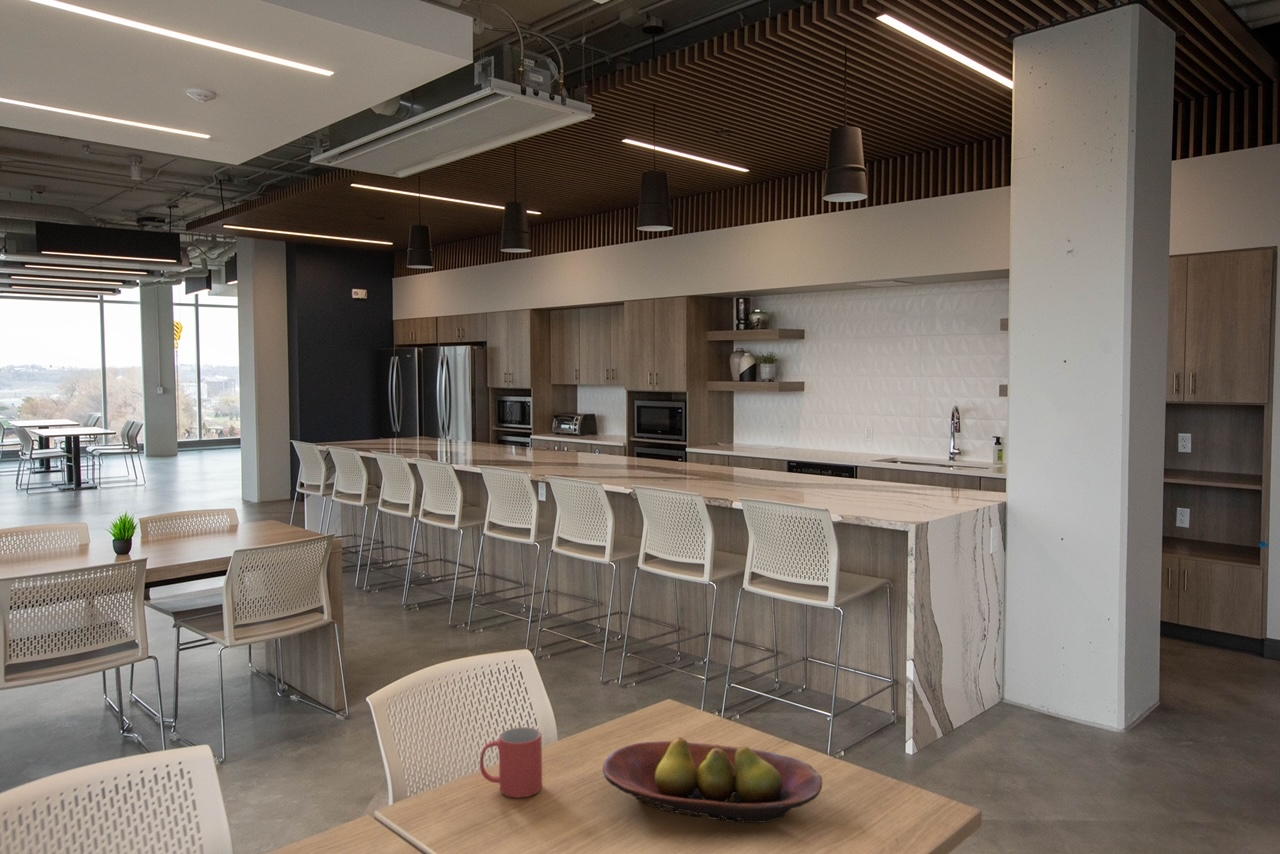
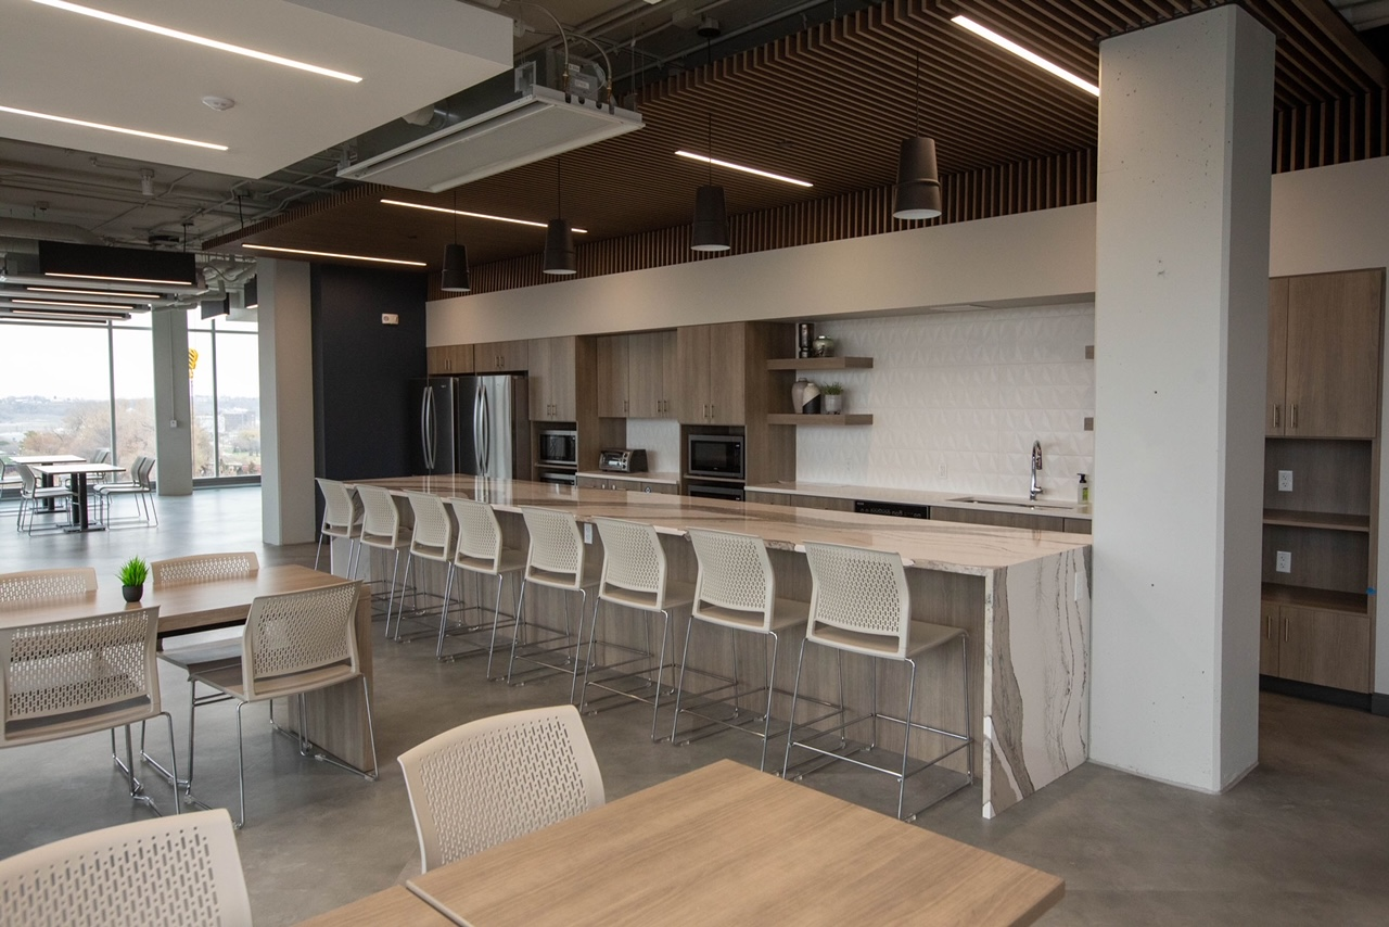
- mug (511, 762)
- fruit bowl (710, 773)
